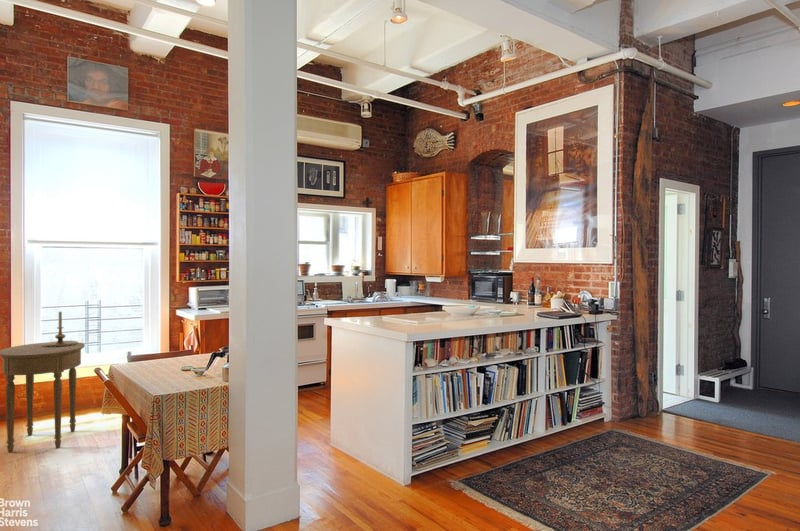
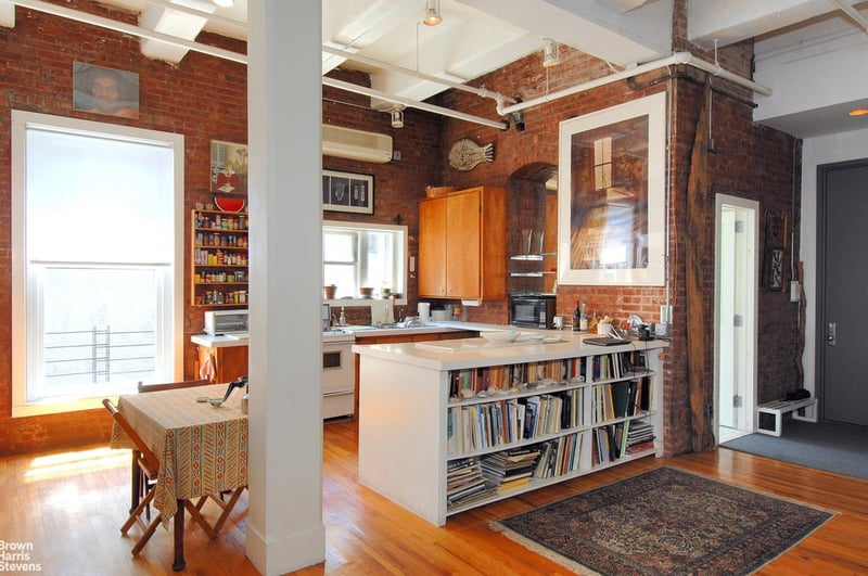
- side table (33, 390)
- candle holder (60, 327)
